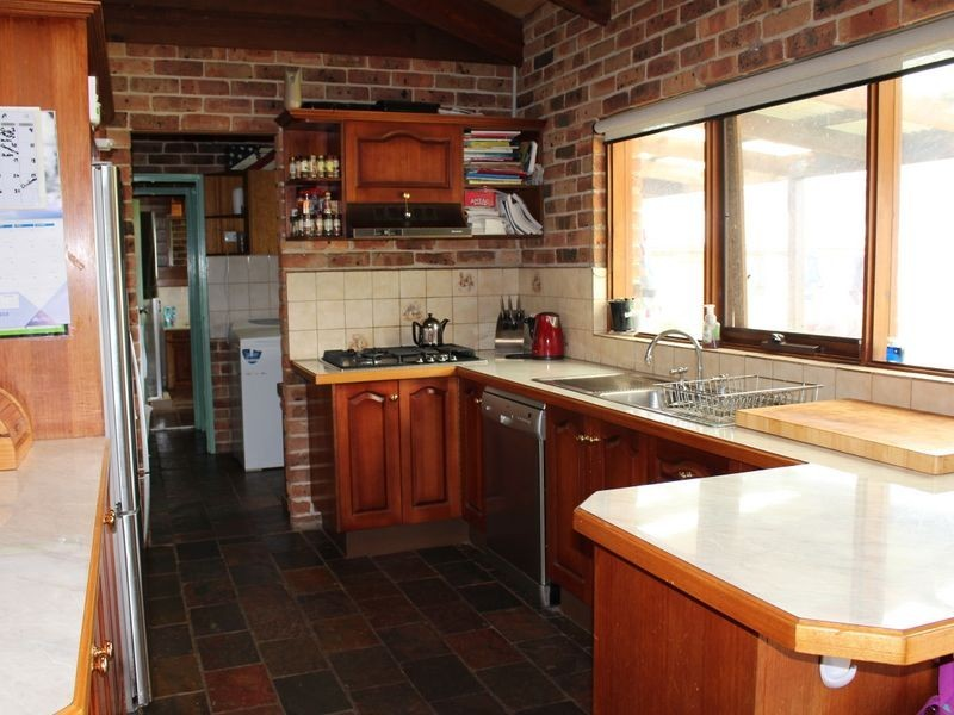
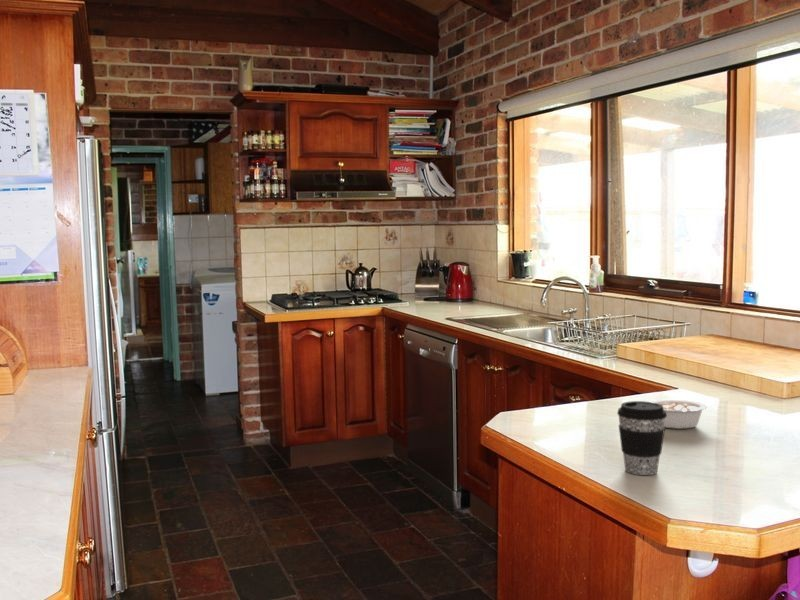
+ legume (678, 412)
+ coffee cup (641, 437)
